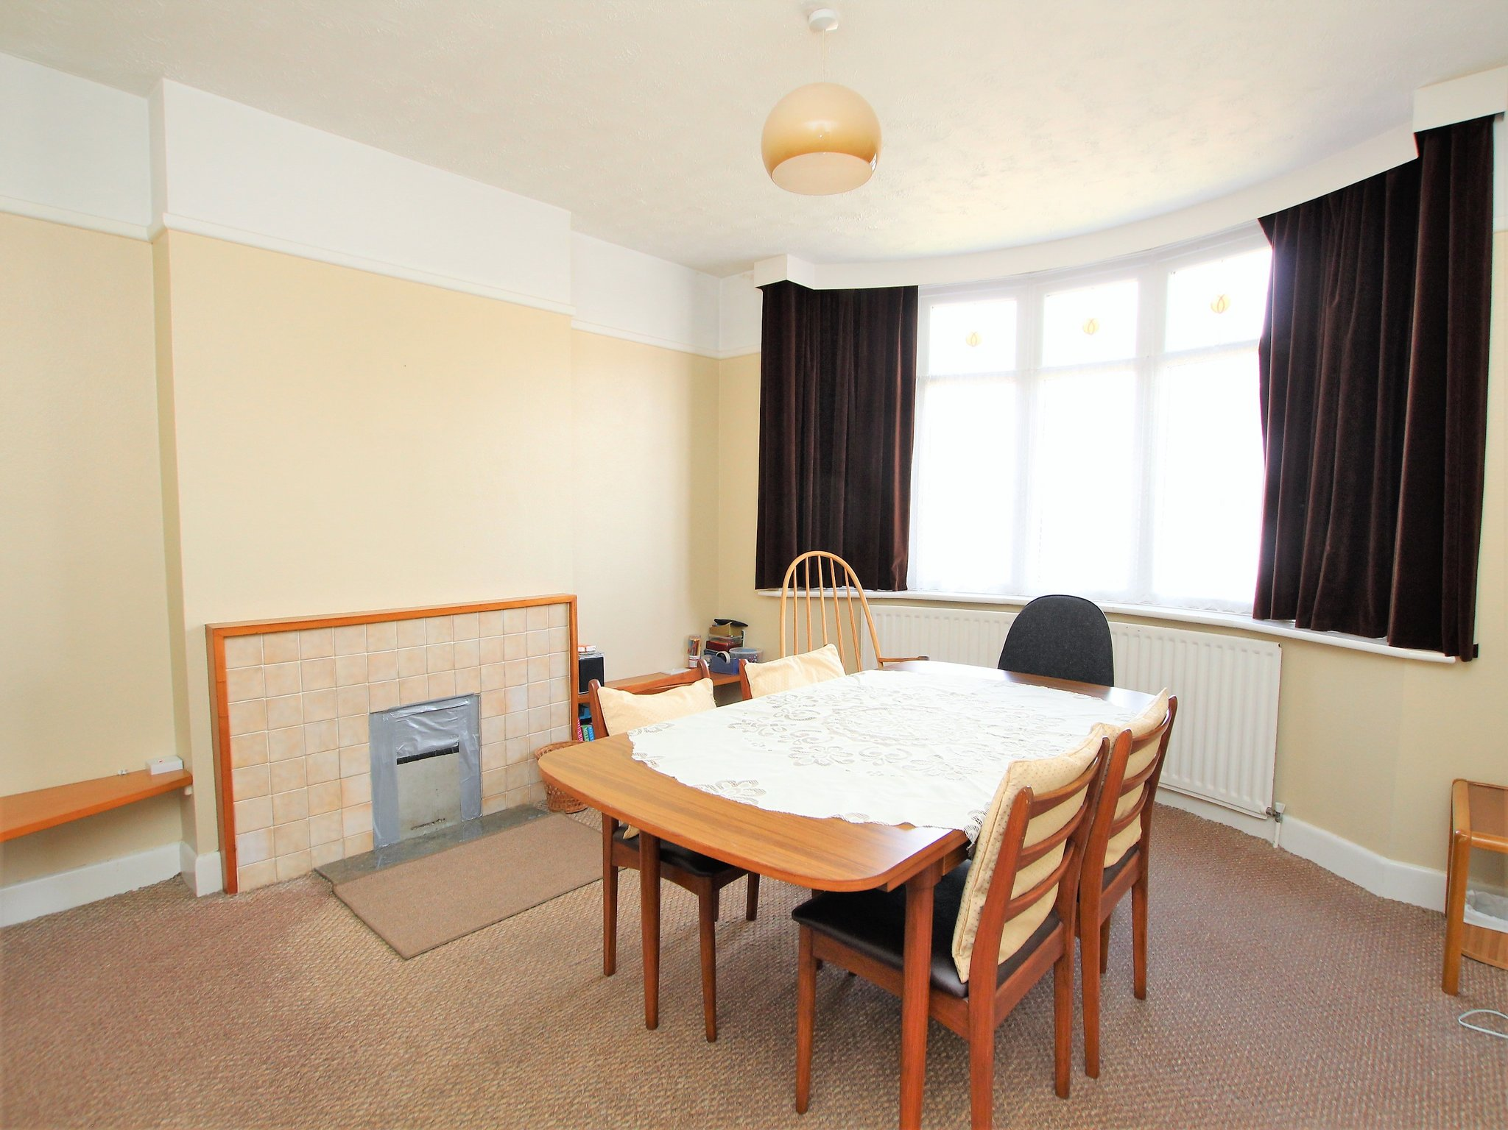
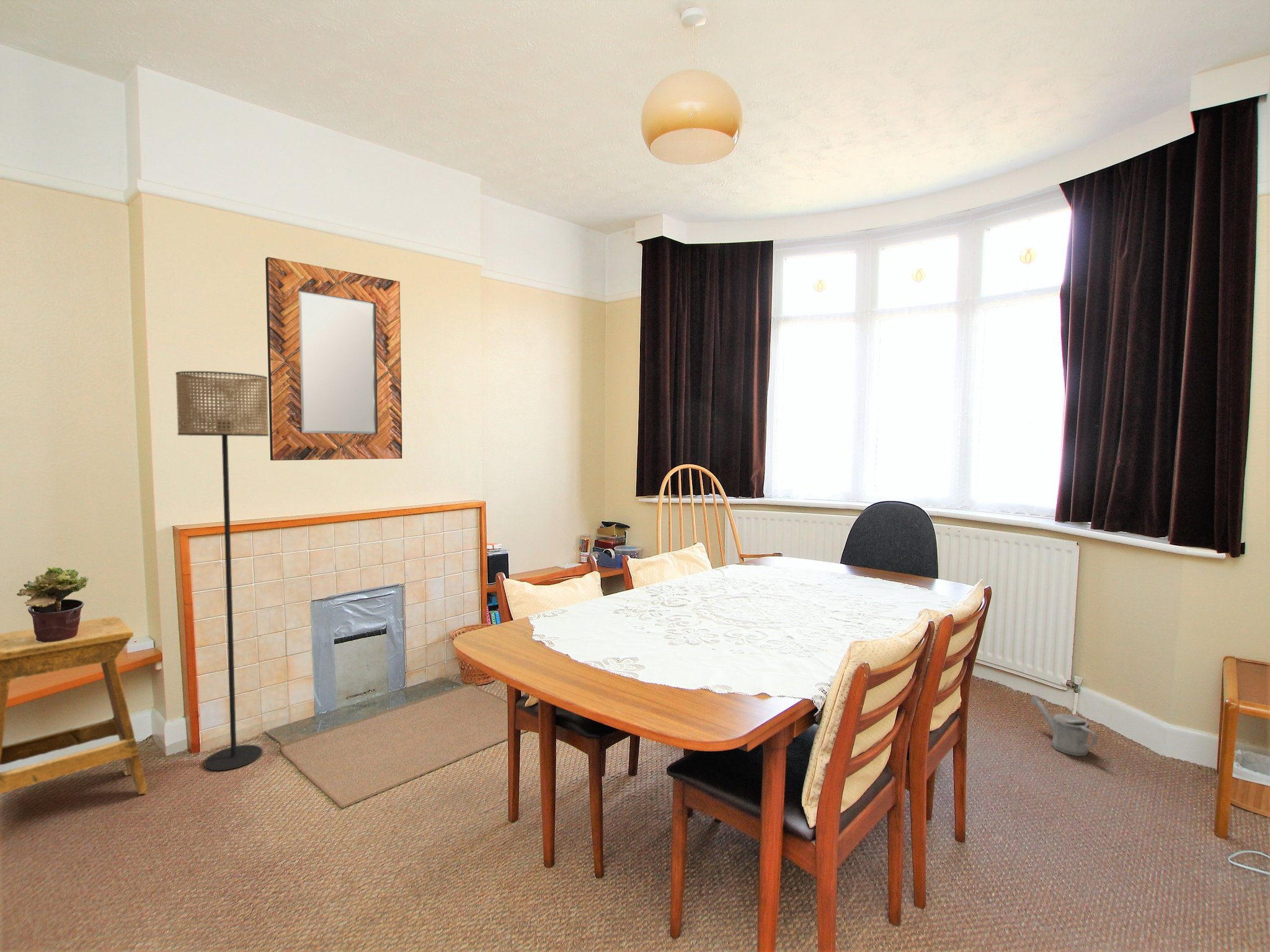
+ stool (63, 731)
+ potted plant (53, 601)
+ floor lamp (228, 570)
+ watering can (1062, 727)
+ home mirror (339, 366)
